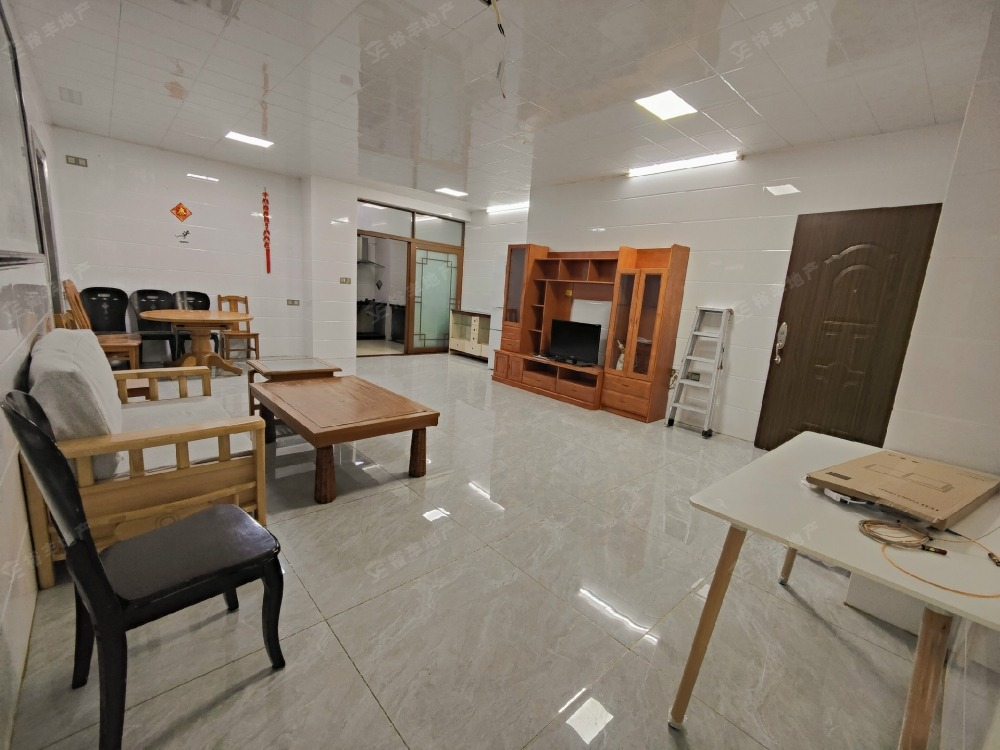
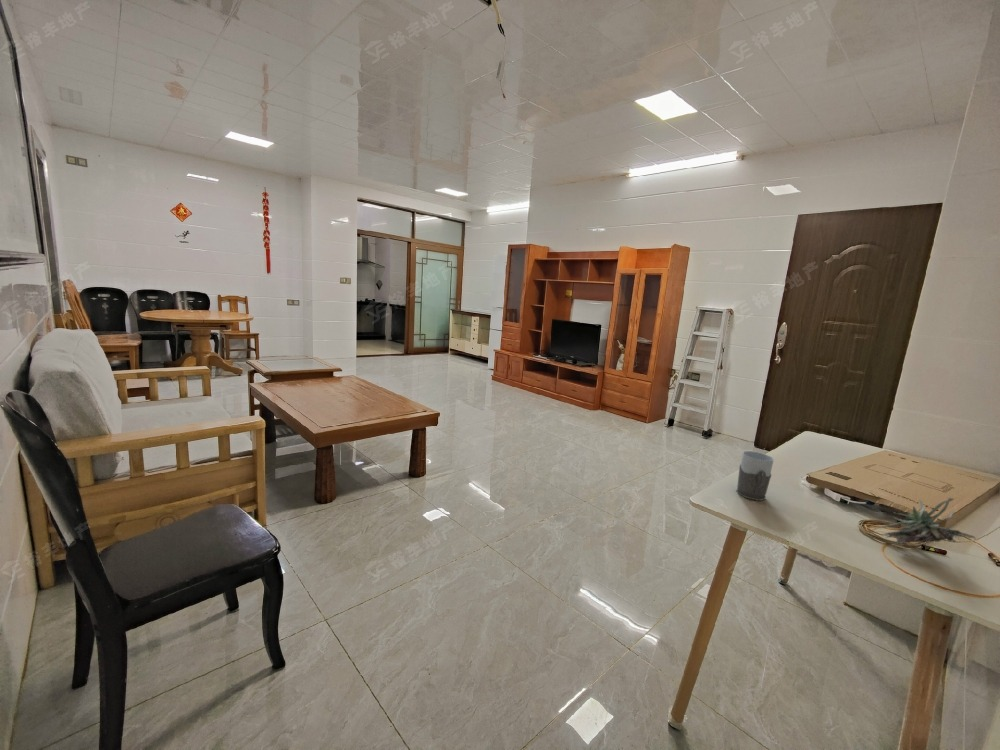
+ mug (756, 478)
+ succulent plant (926, 522)
